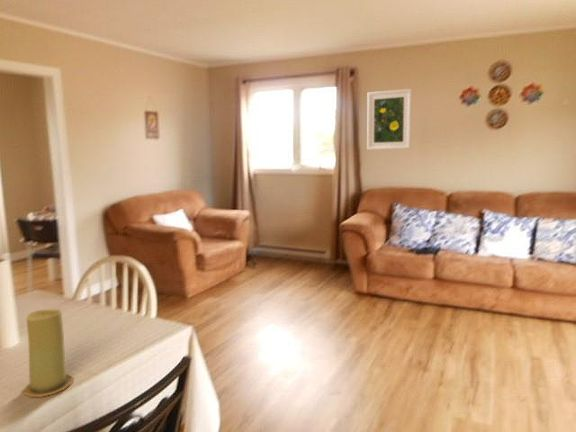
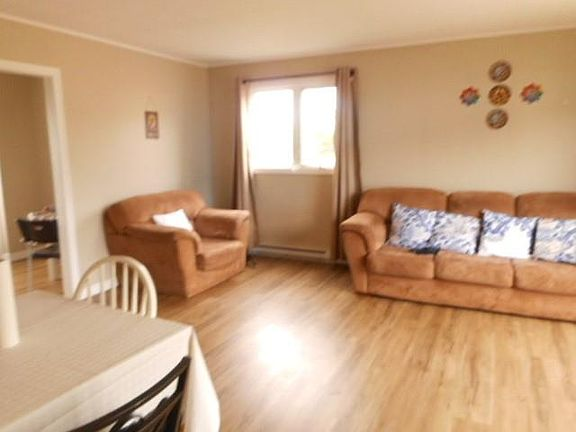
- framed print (388, 120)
- candle (45, 349)
